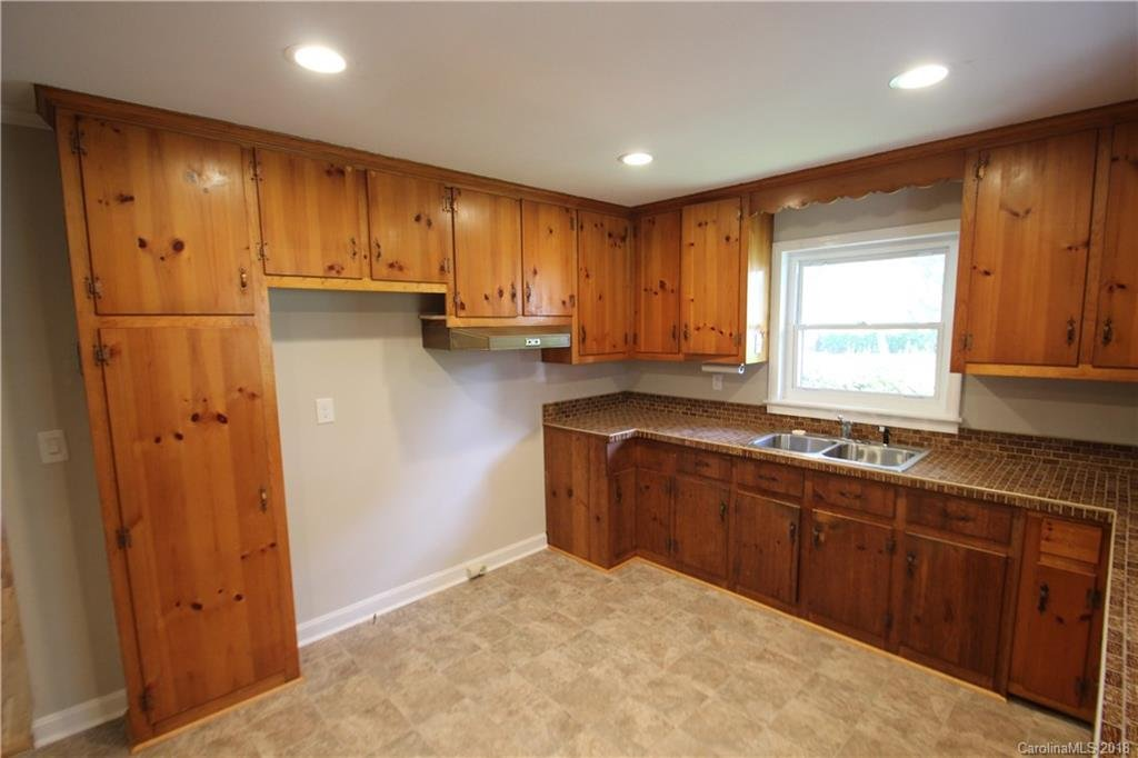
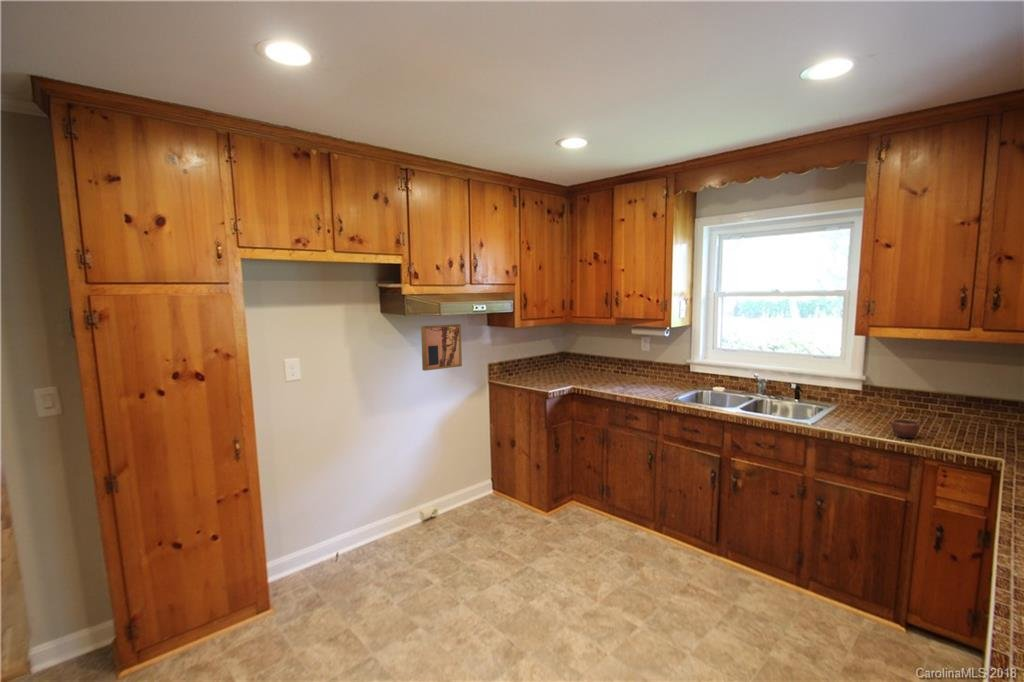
+ mug (903, 428)
+ wall art (442, 346)
